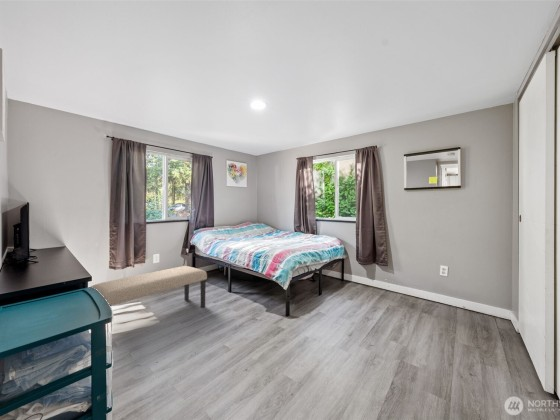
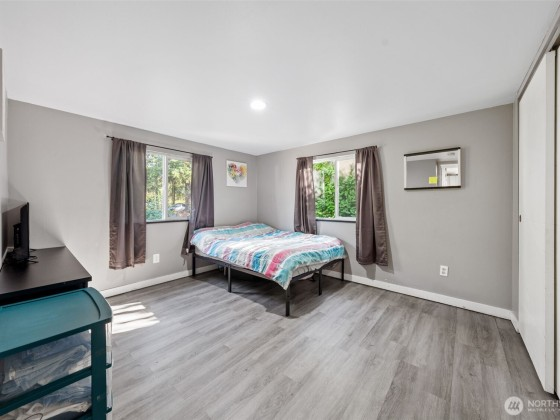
- bench (153, 293)
